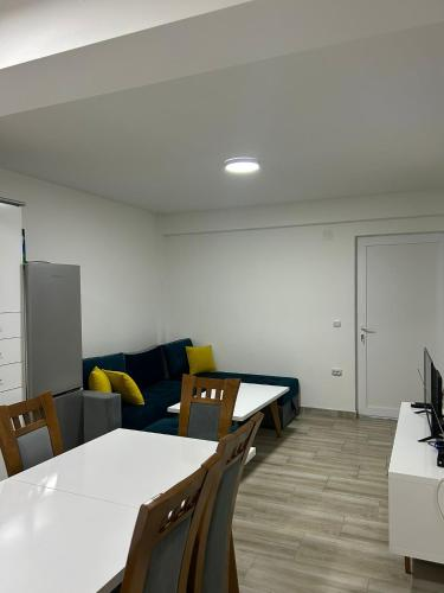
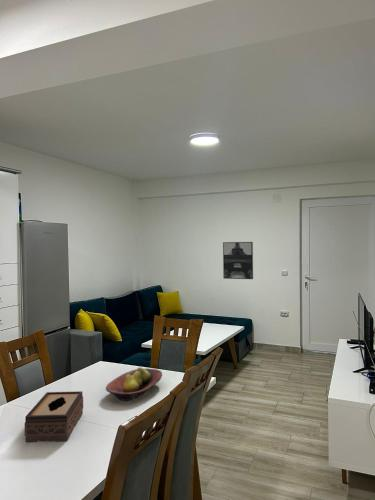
+ tissue box (56, 414)
+ fruit bowl (135, 381)
+ wall art (237, 260)
